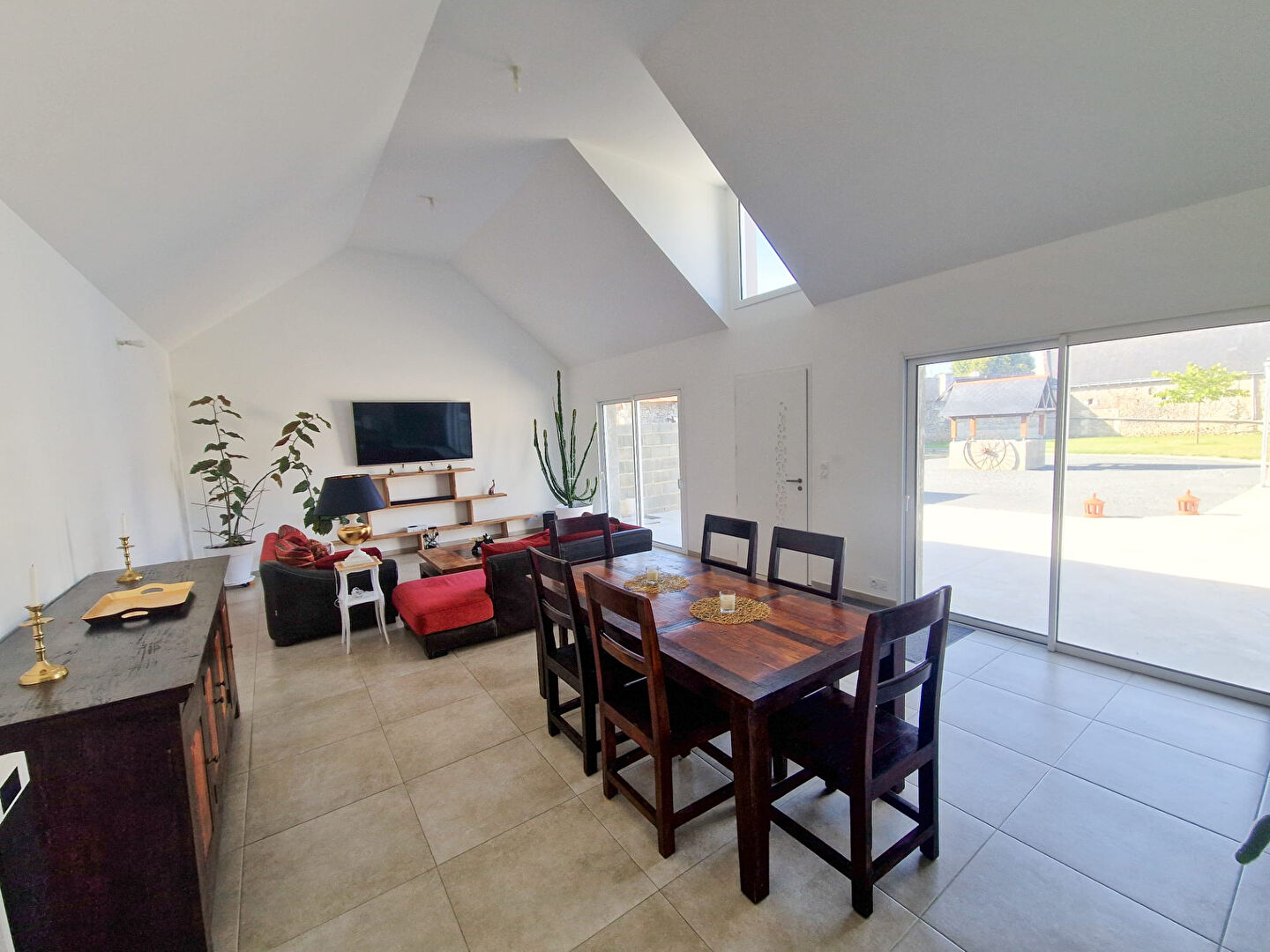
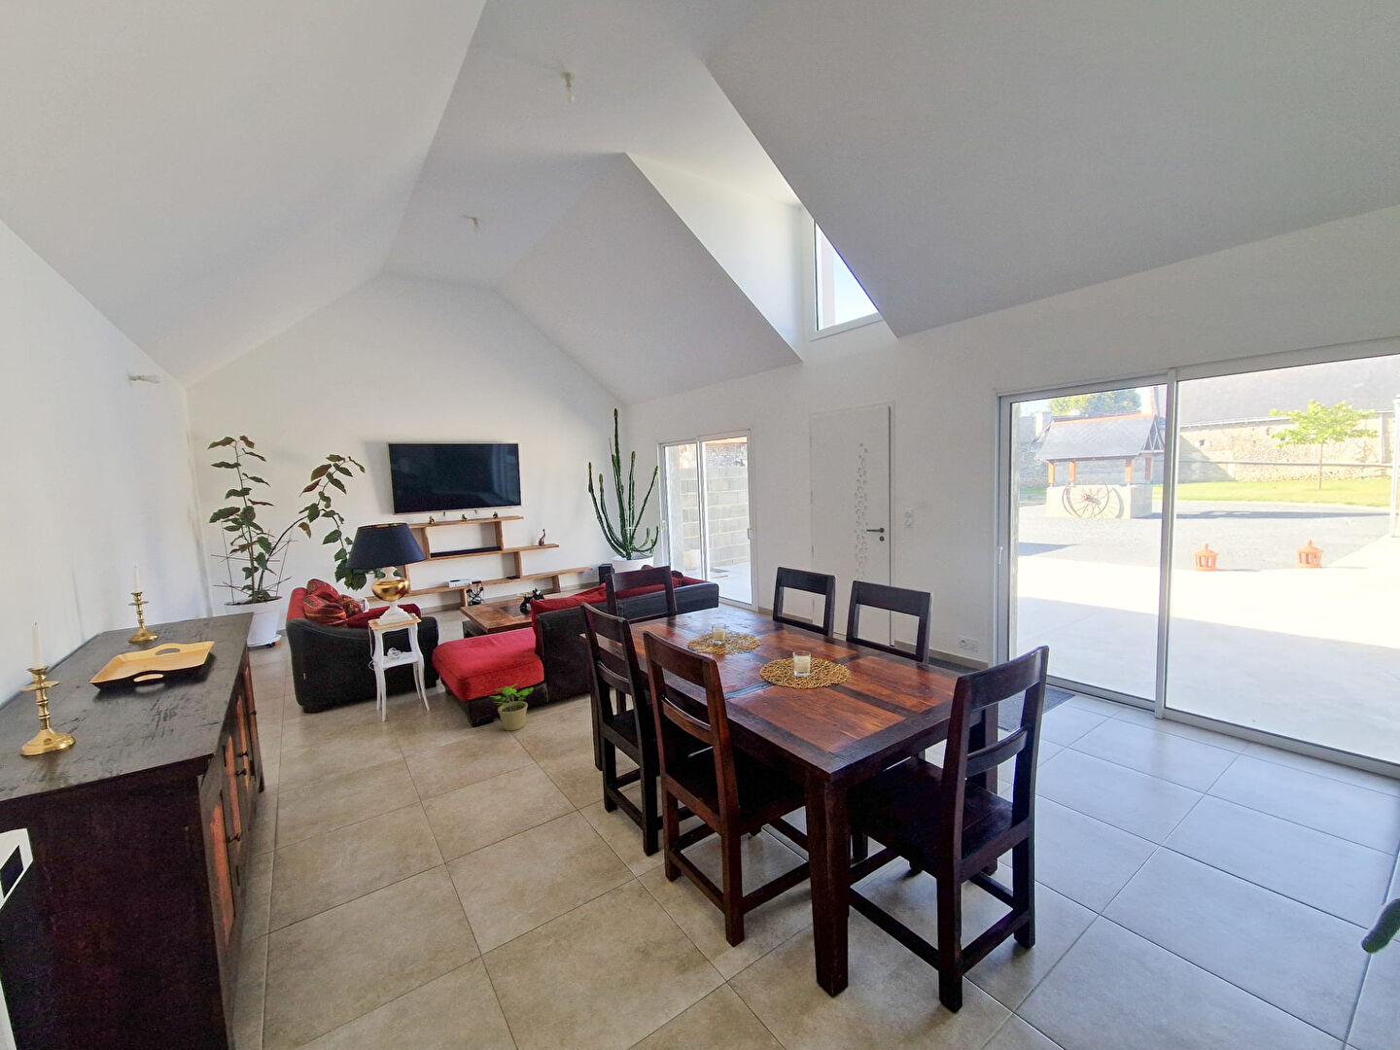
+ potted plant (509, 703)
